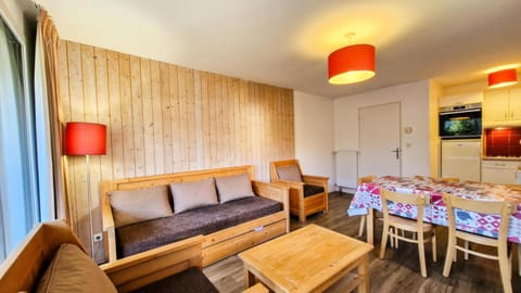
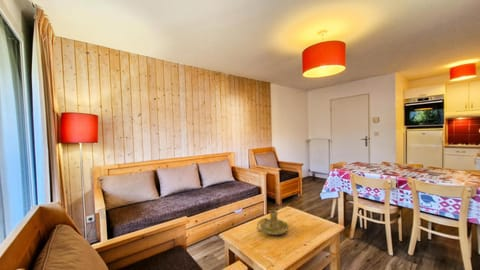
+ candle holder (271, 221)
